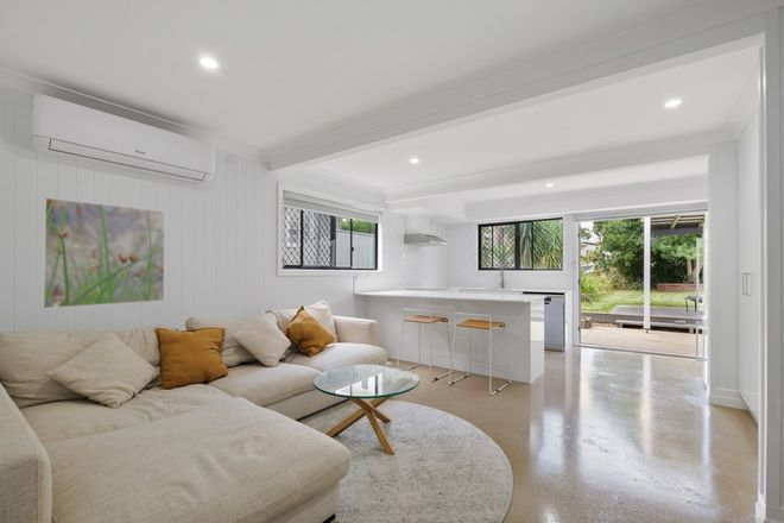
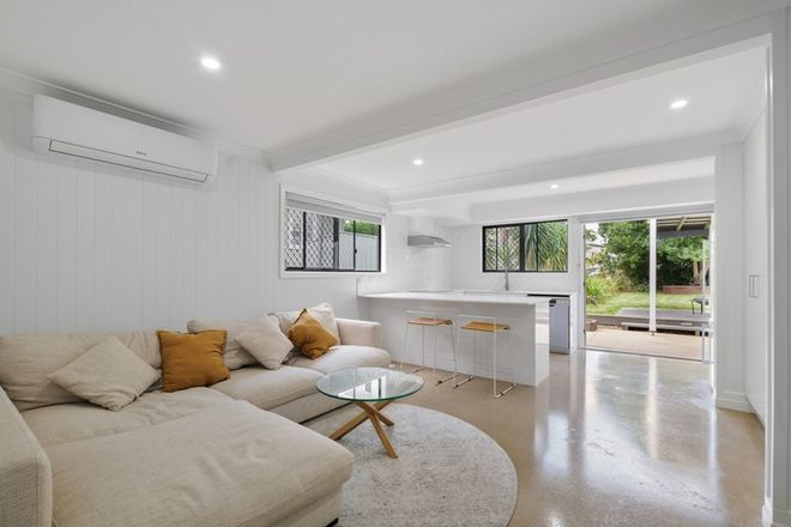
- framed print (109, 254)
